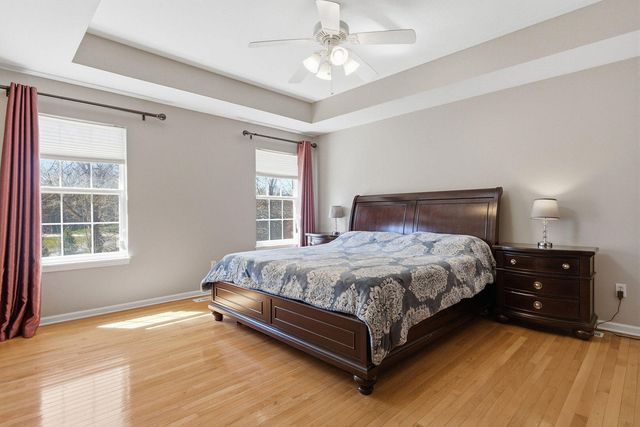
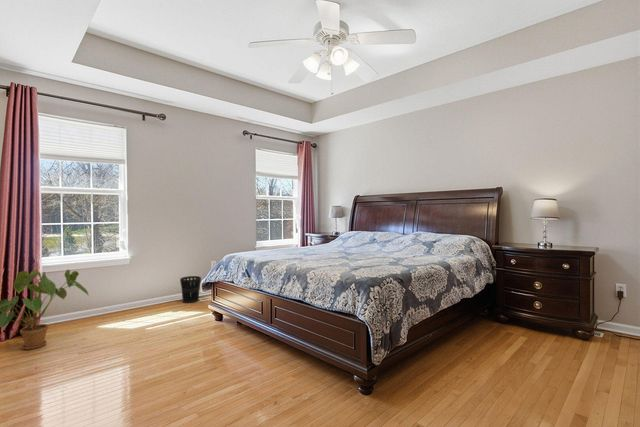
+ wastebasket (190, 289)
+ house plant (41, 305)
